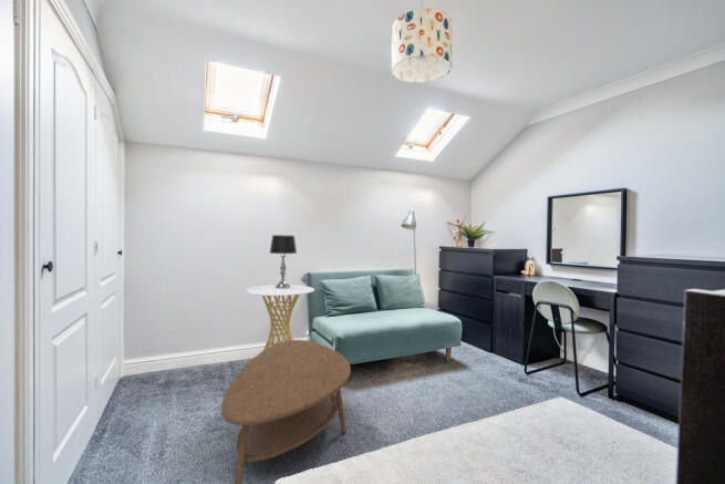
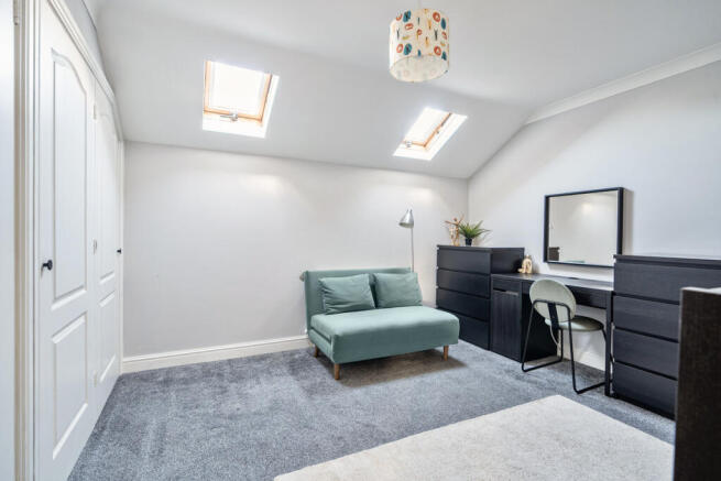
- side table (279, 327)
- table lamp (282, 260)
- coffee table (296, 400)
